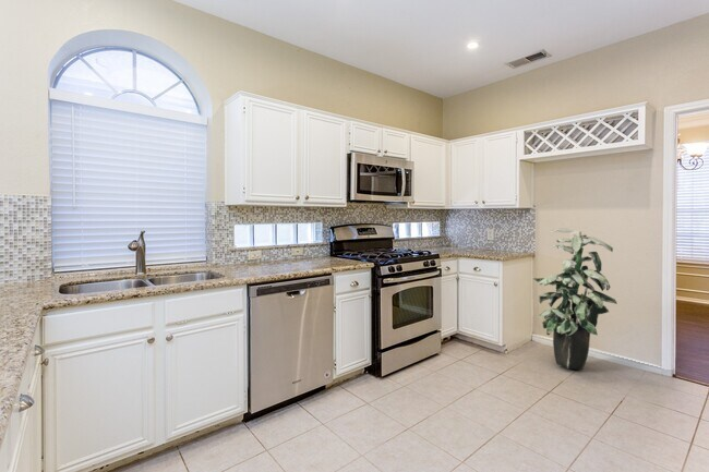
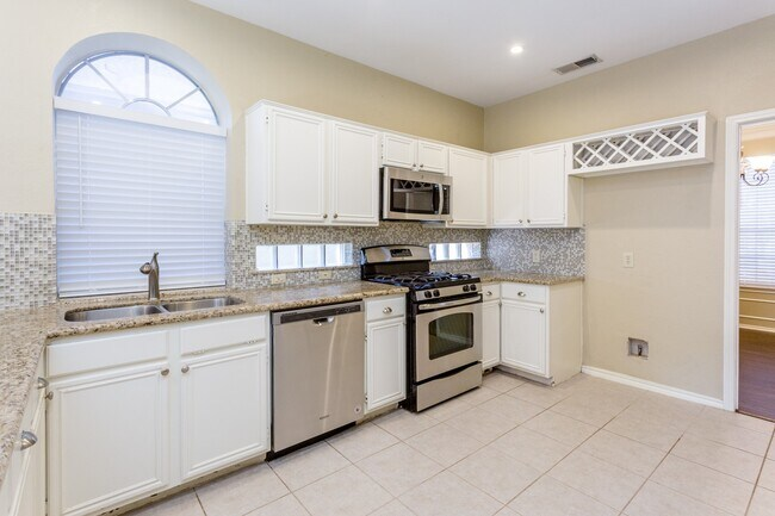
- indoor plant (570, 296)
